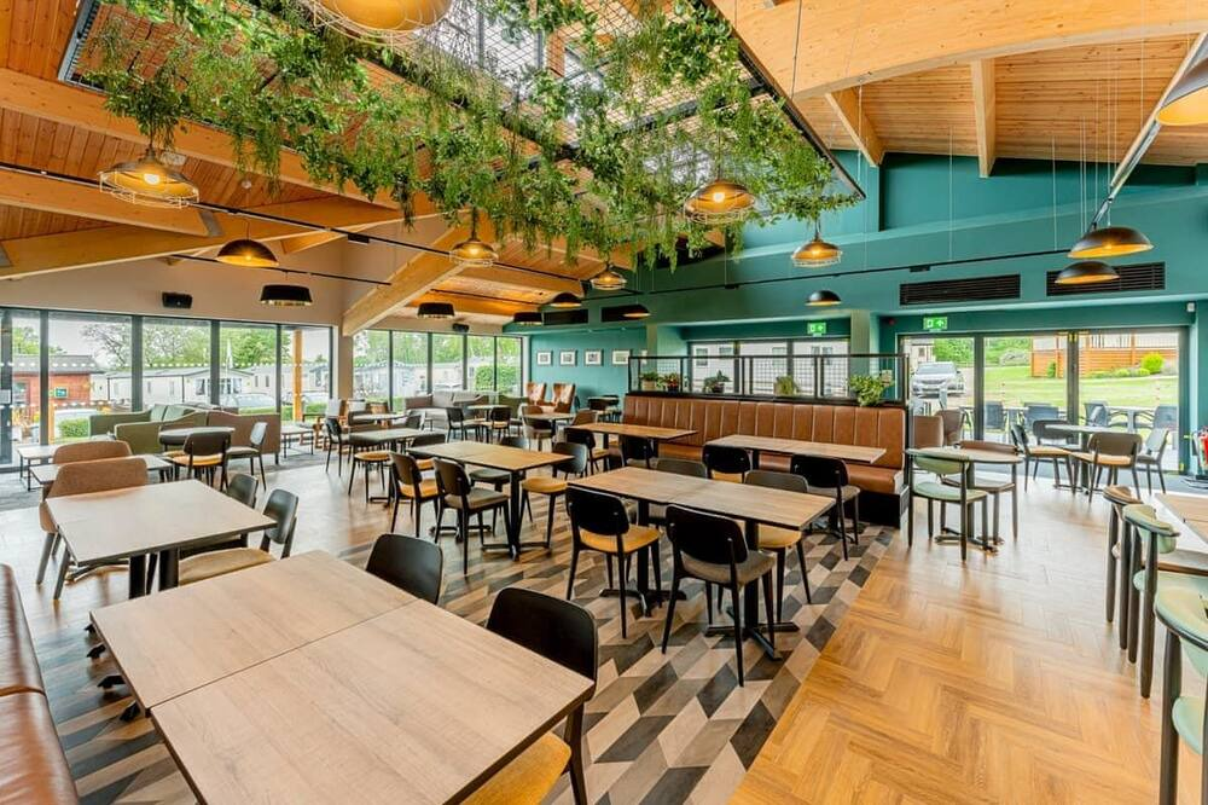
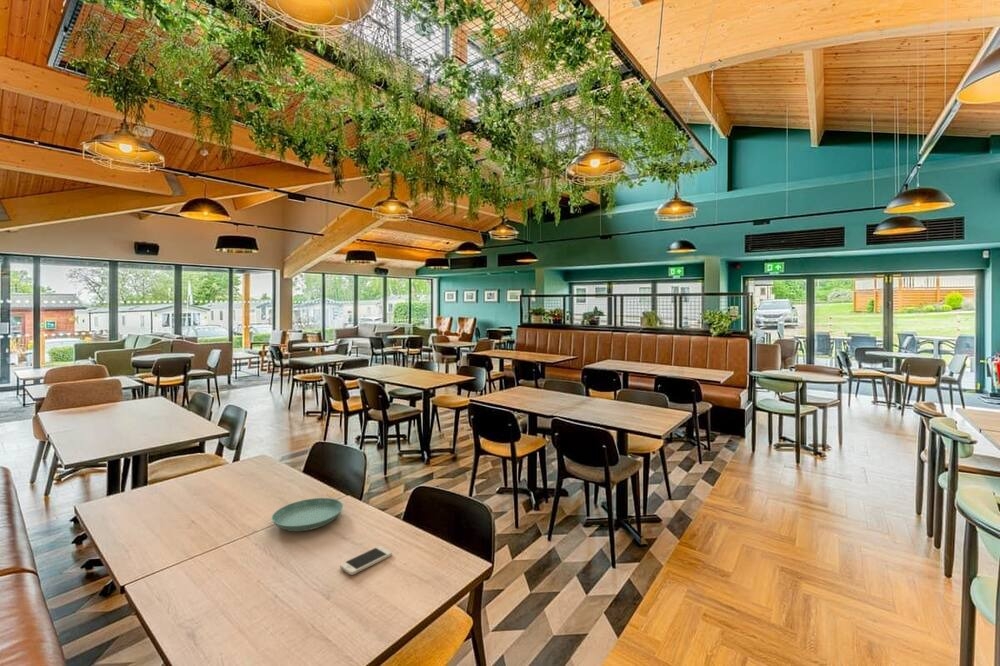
+ saucer (308, 514)
+ smartphone (366, 559)
